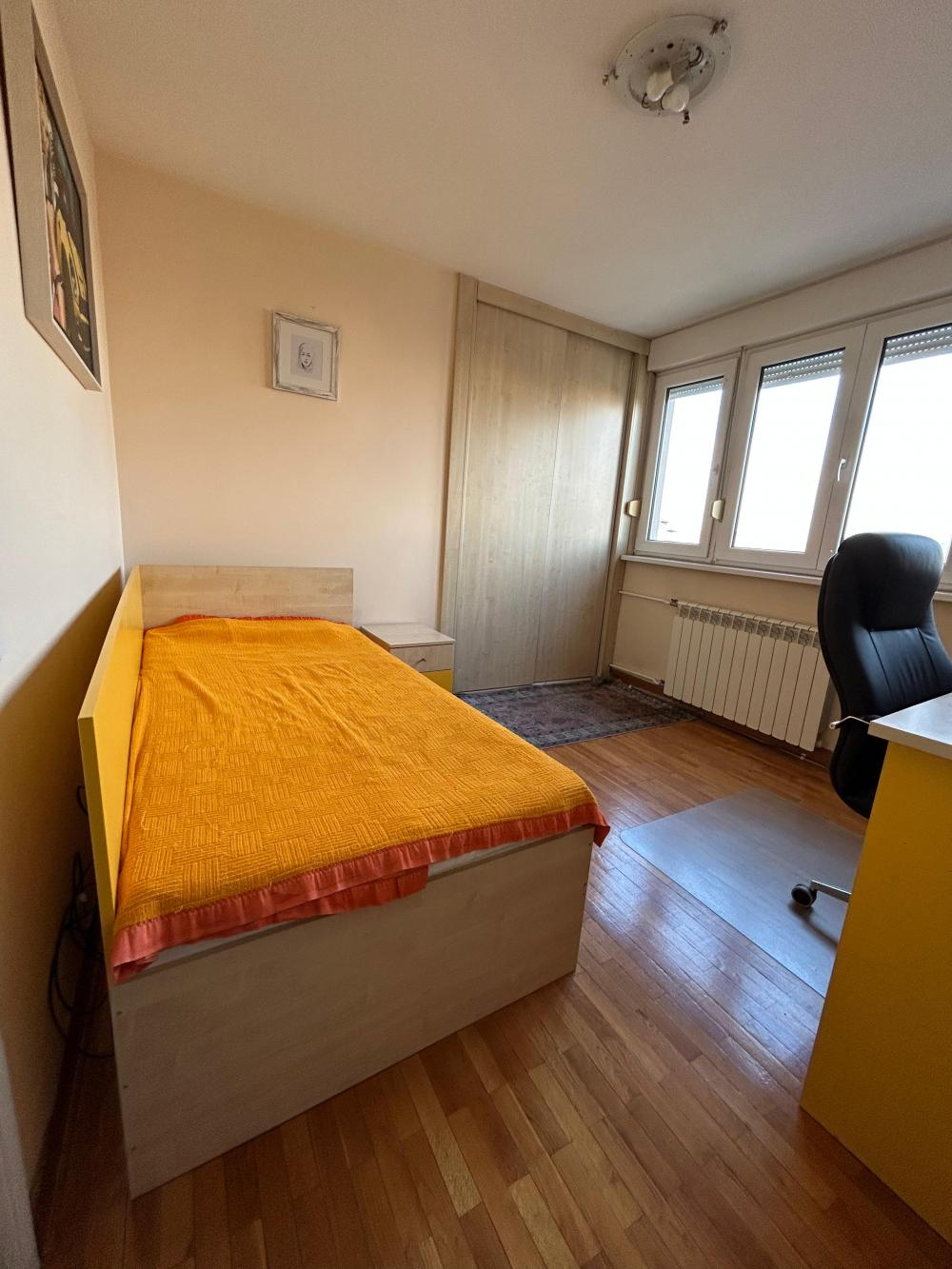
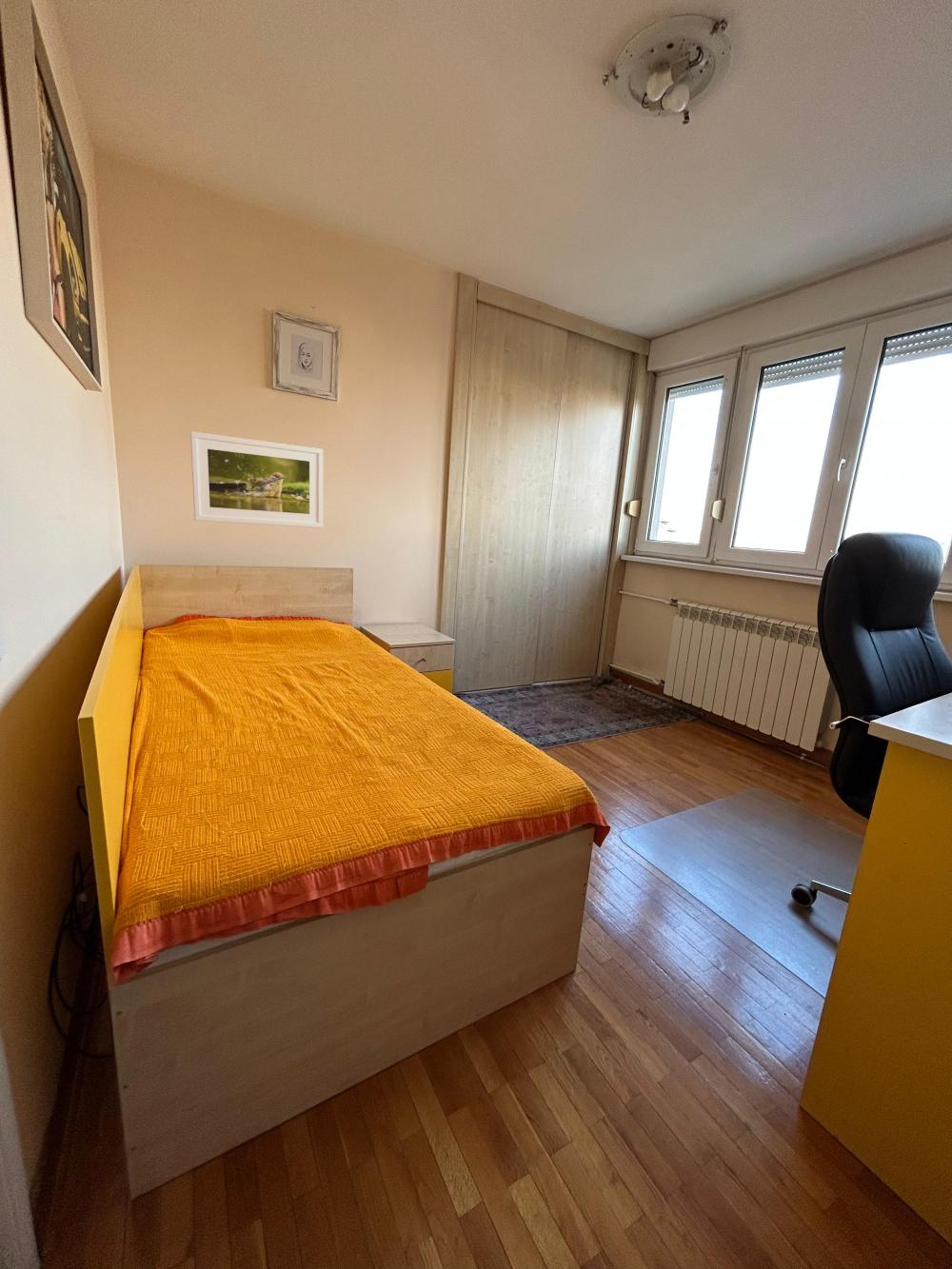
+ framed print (261, 483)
